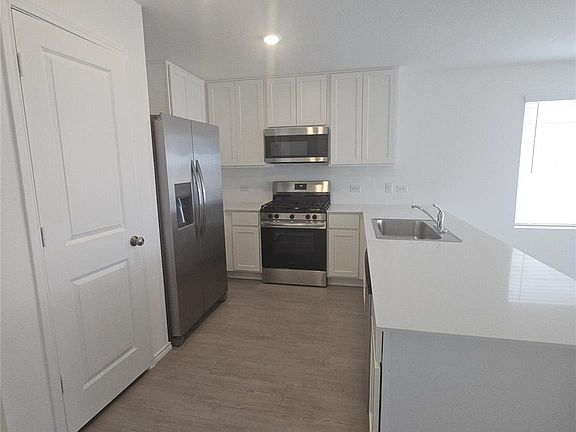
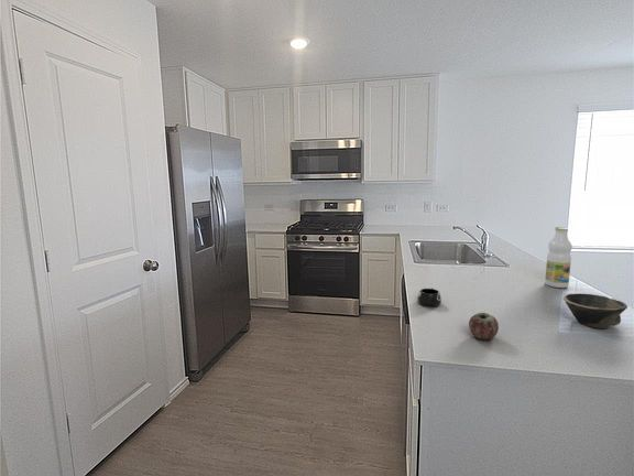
+ bottle (558, 257)
+ bowl (592, 312)
+ apple (483, 326)
+ mug (429, 296)
